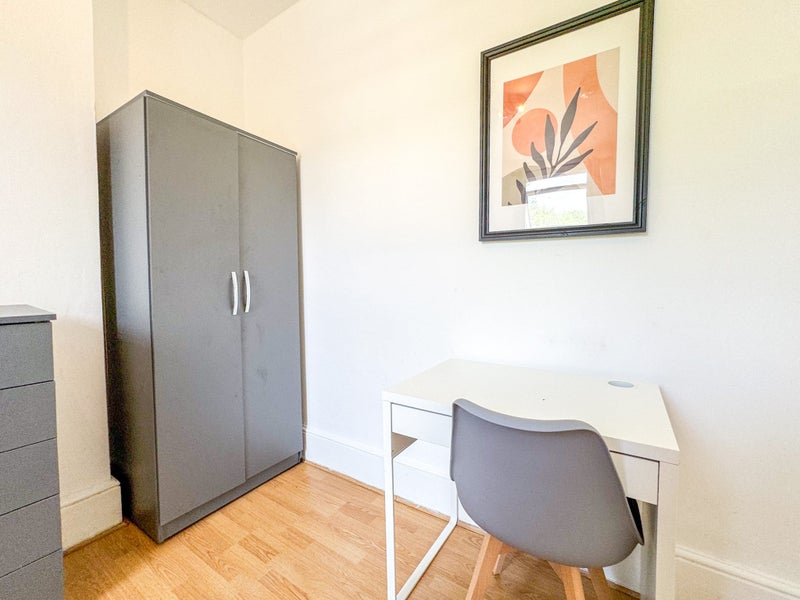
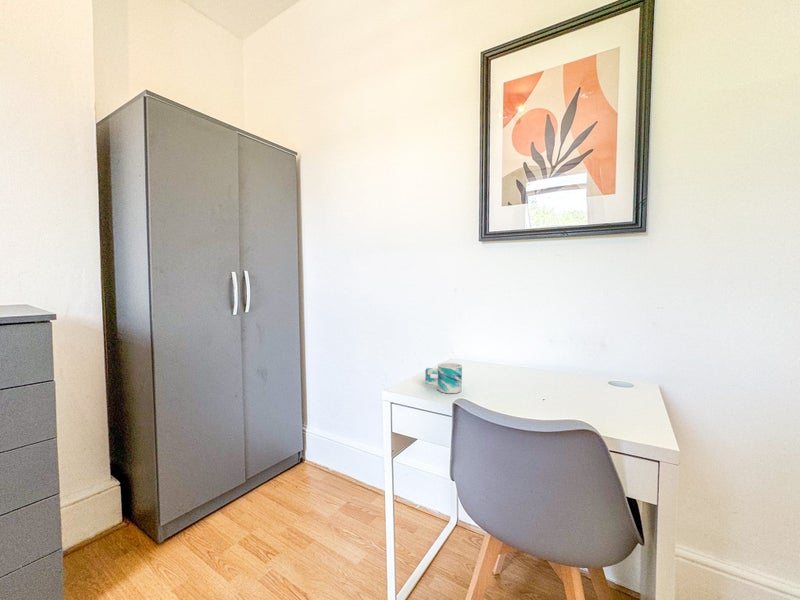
+ mug (443, 376)
